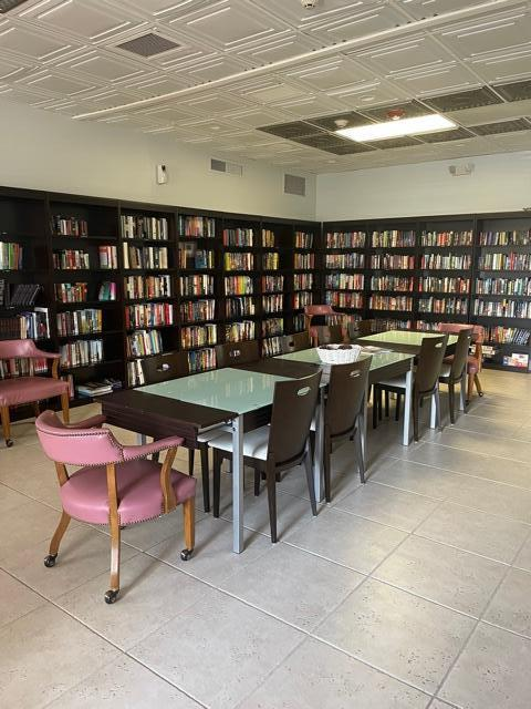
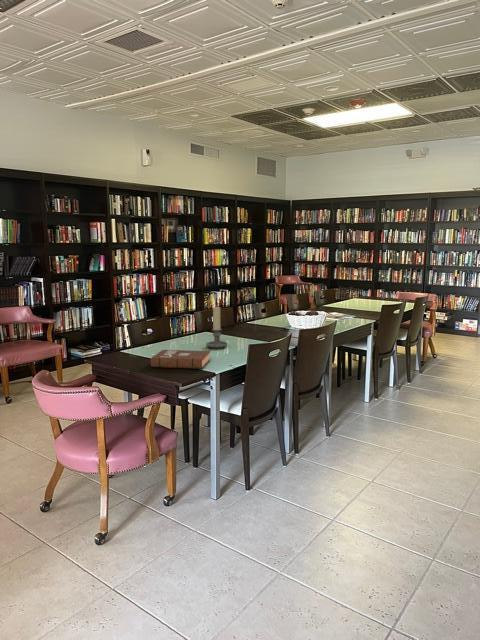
+ book (181, 359)
+ candle holder (217, 326)
